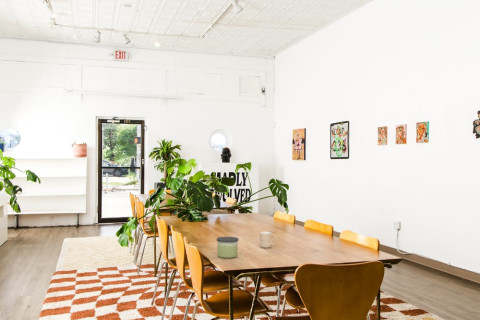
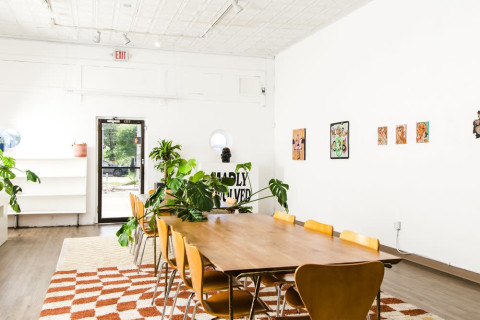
- candle (227, 247)
- cup (267, 239)
